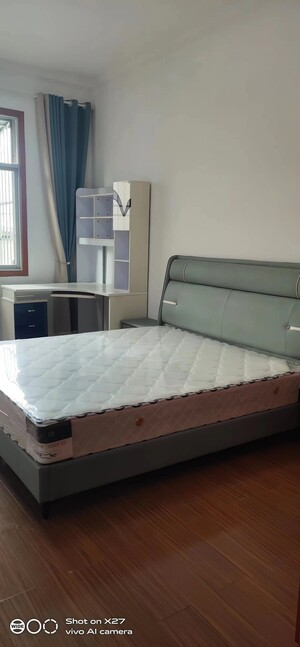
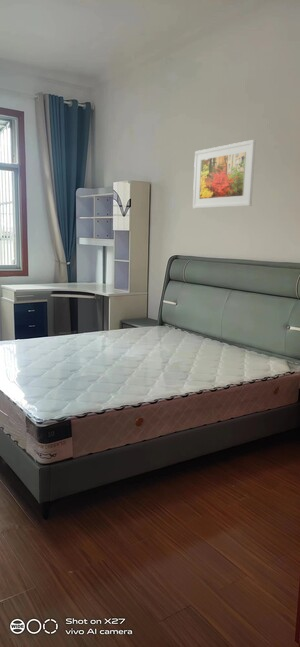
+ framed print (221, 177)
